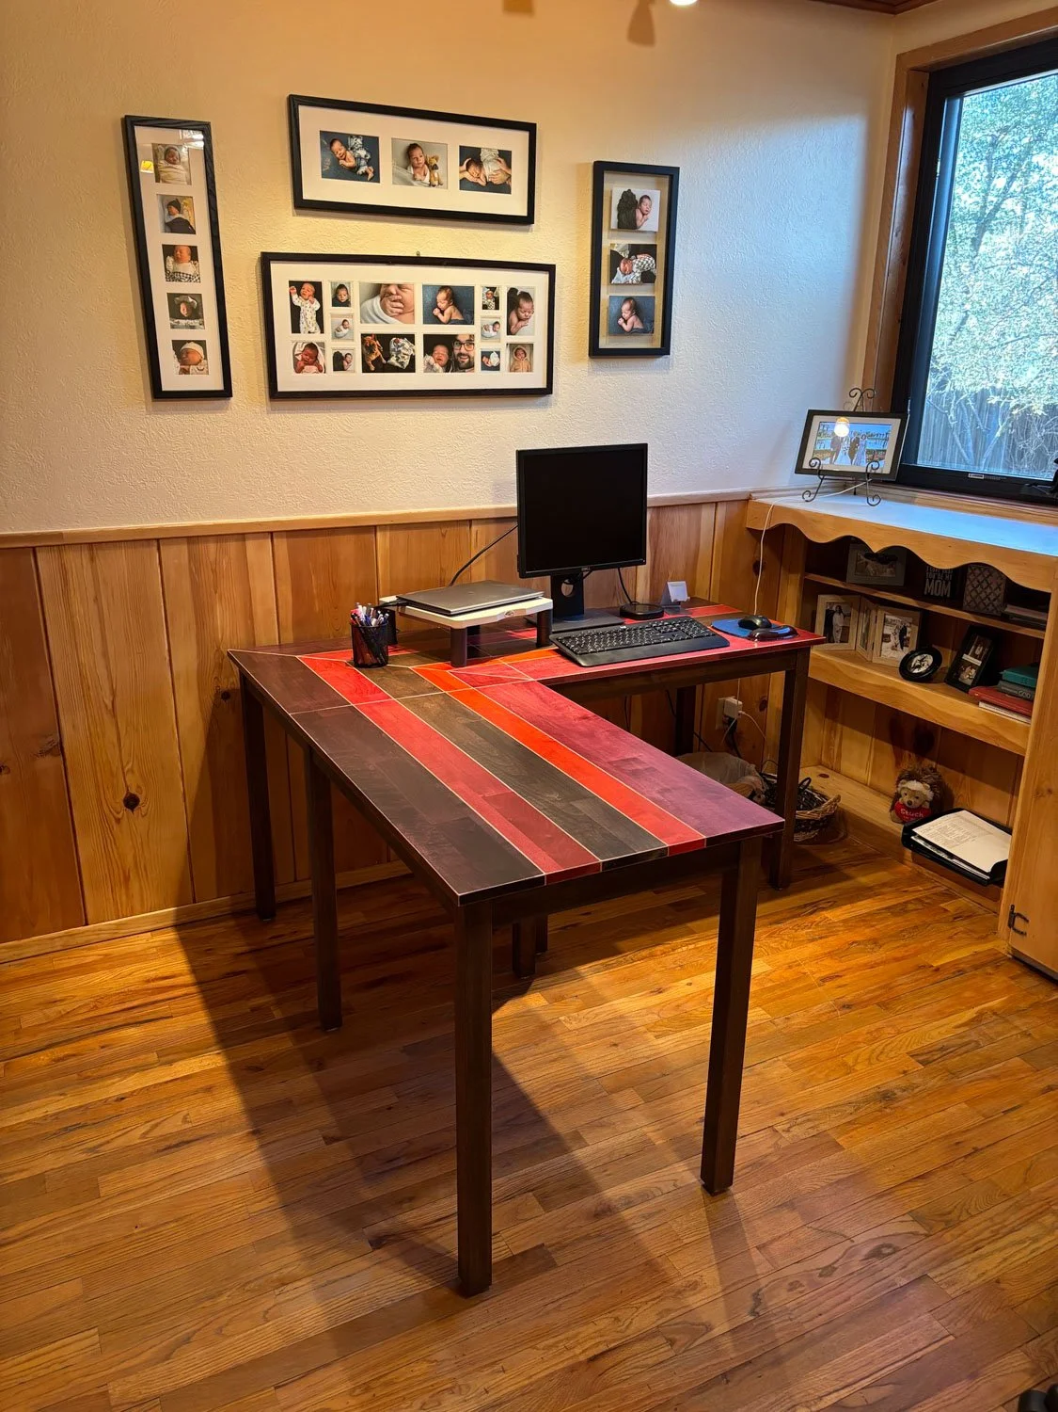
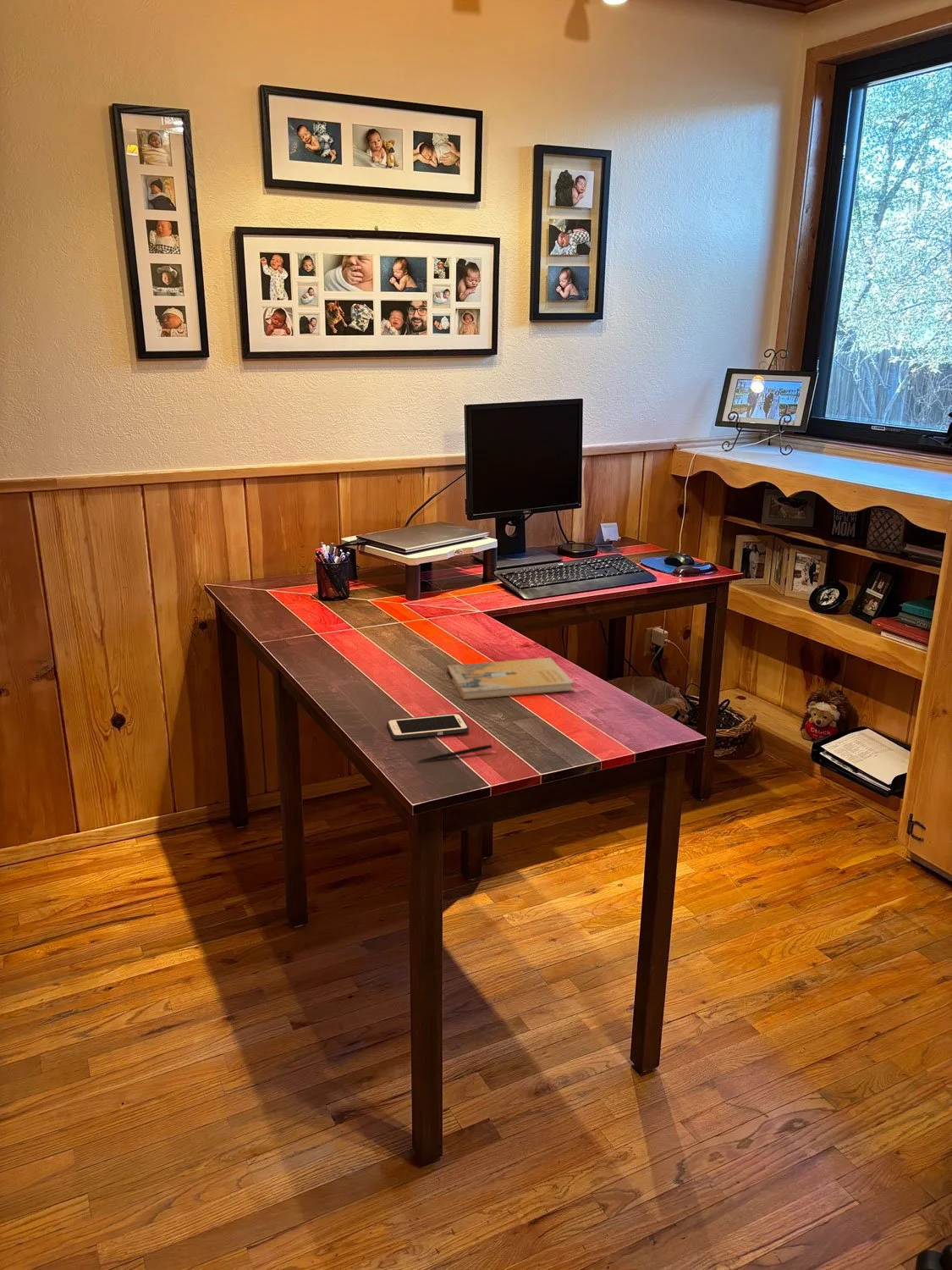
+ cell phone (427, 726)
+ book (509, 676)
+ pen (454, 753)
